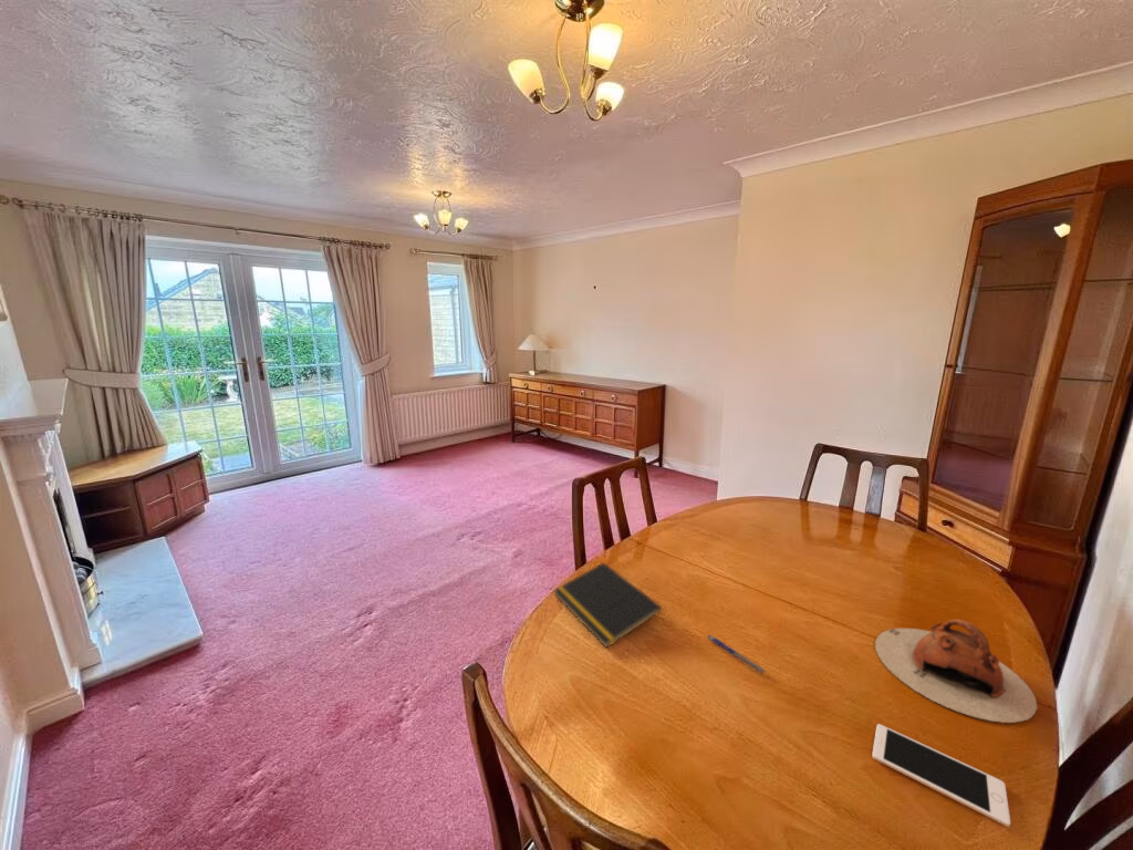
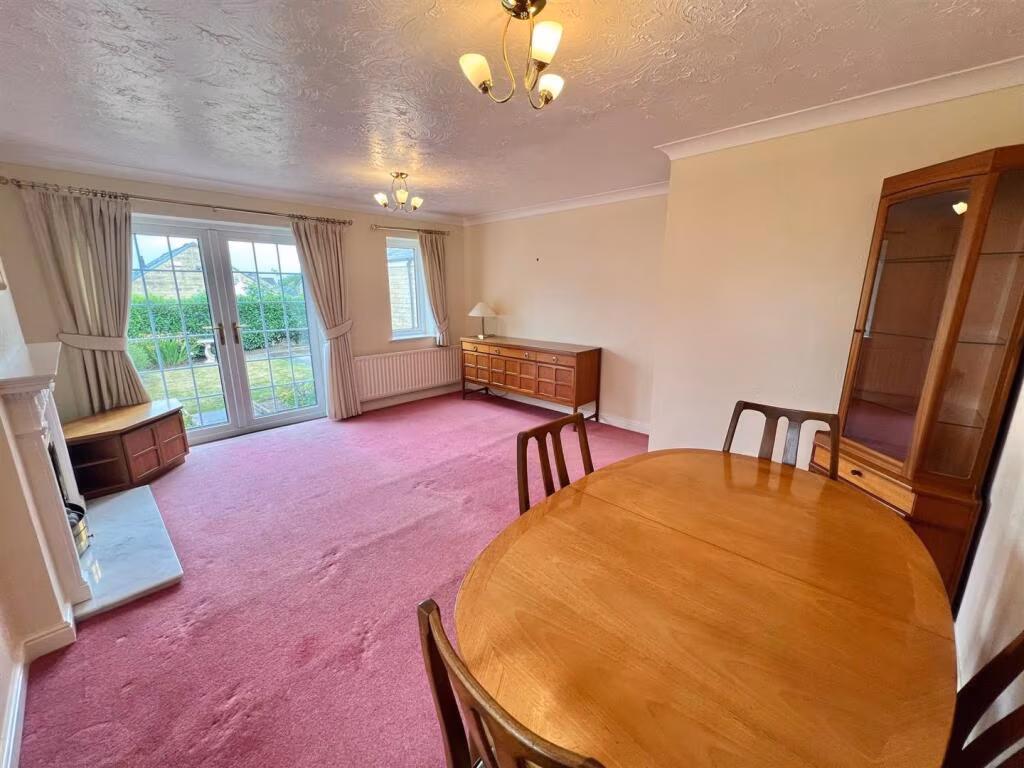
- notepad (604, 600)
- teapot (954, 645)
- cell phone (936, 769)
- pen (735, 653)
